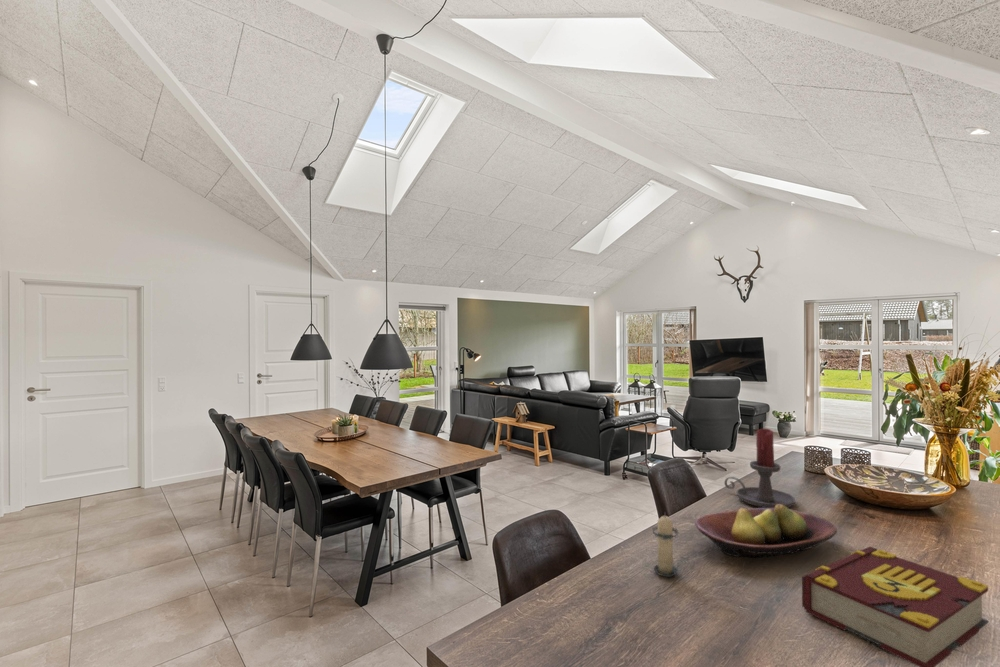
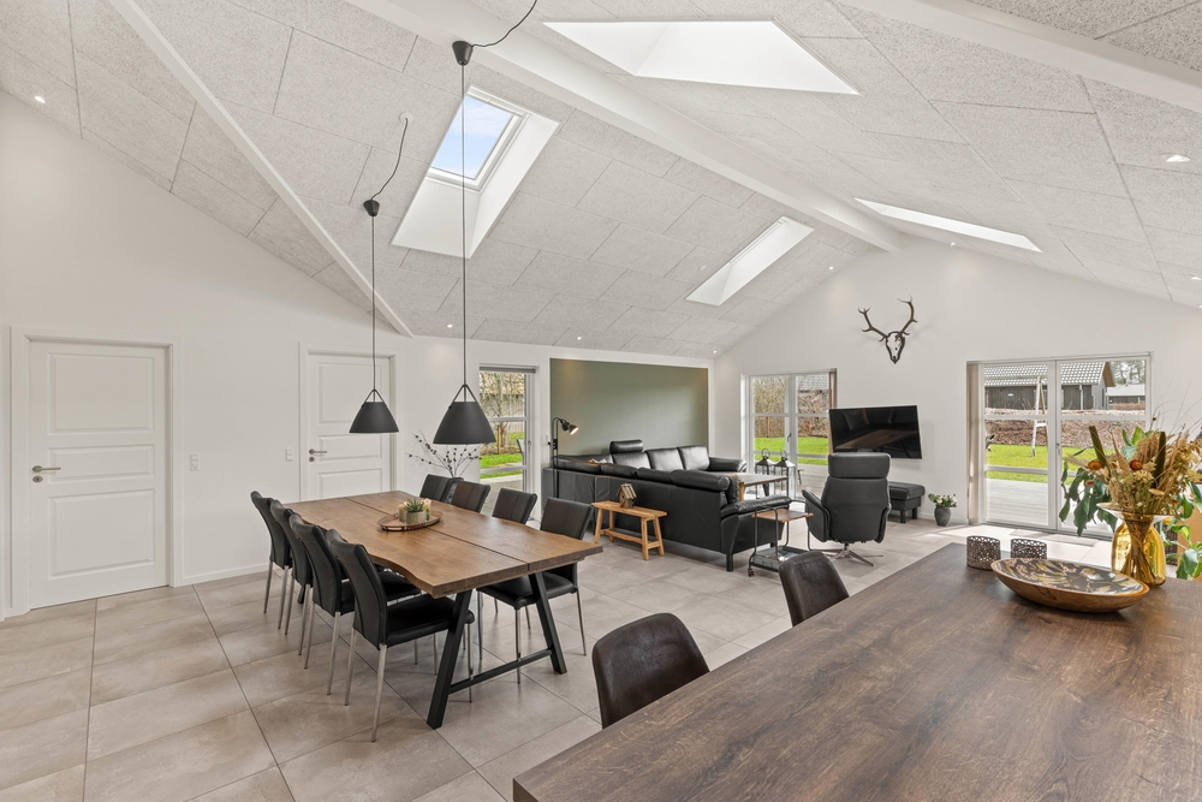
- candle holder (757, 463)
- fruit bowl (764, 526)
- candle (665, 542)
- book (890, 597)
